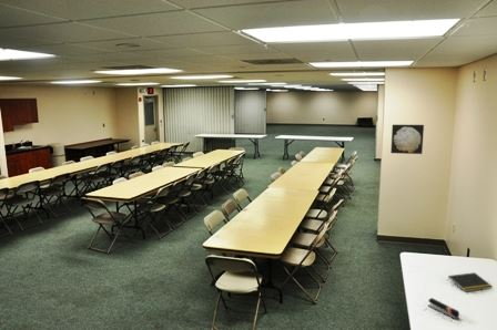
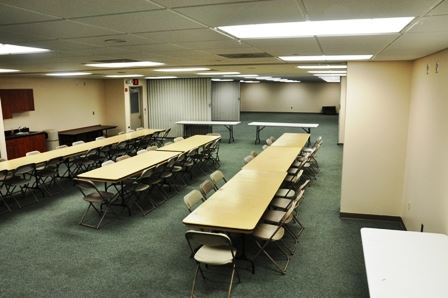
- notepad (469, 281)
- stapler (443, 308)
- wall art (406, 138)
